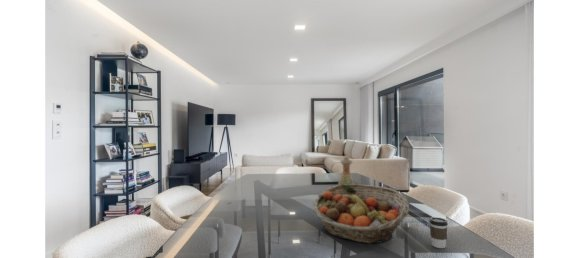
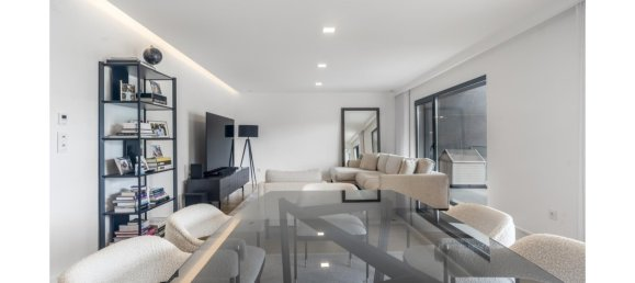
- fruit basket (358, 210)
- coffee cup (438, 232)
- vase (346, 174)
